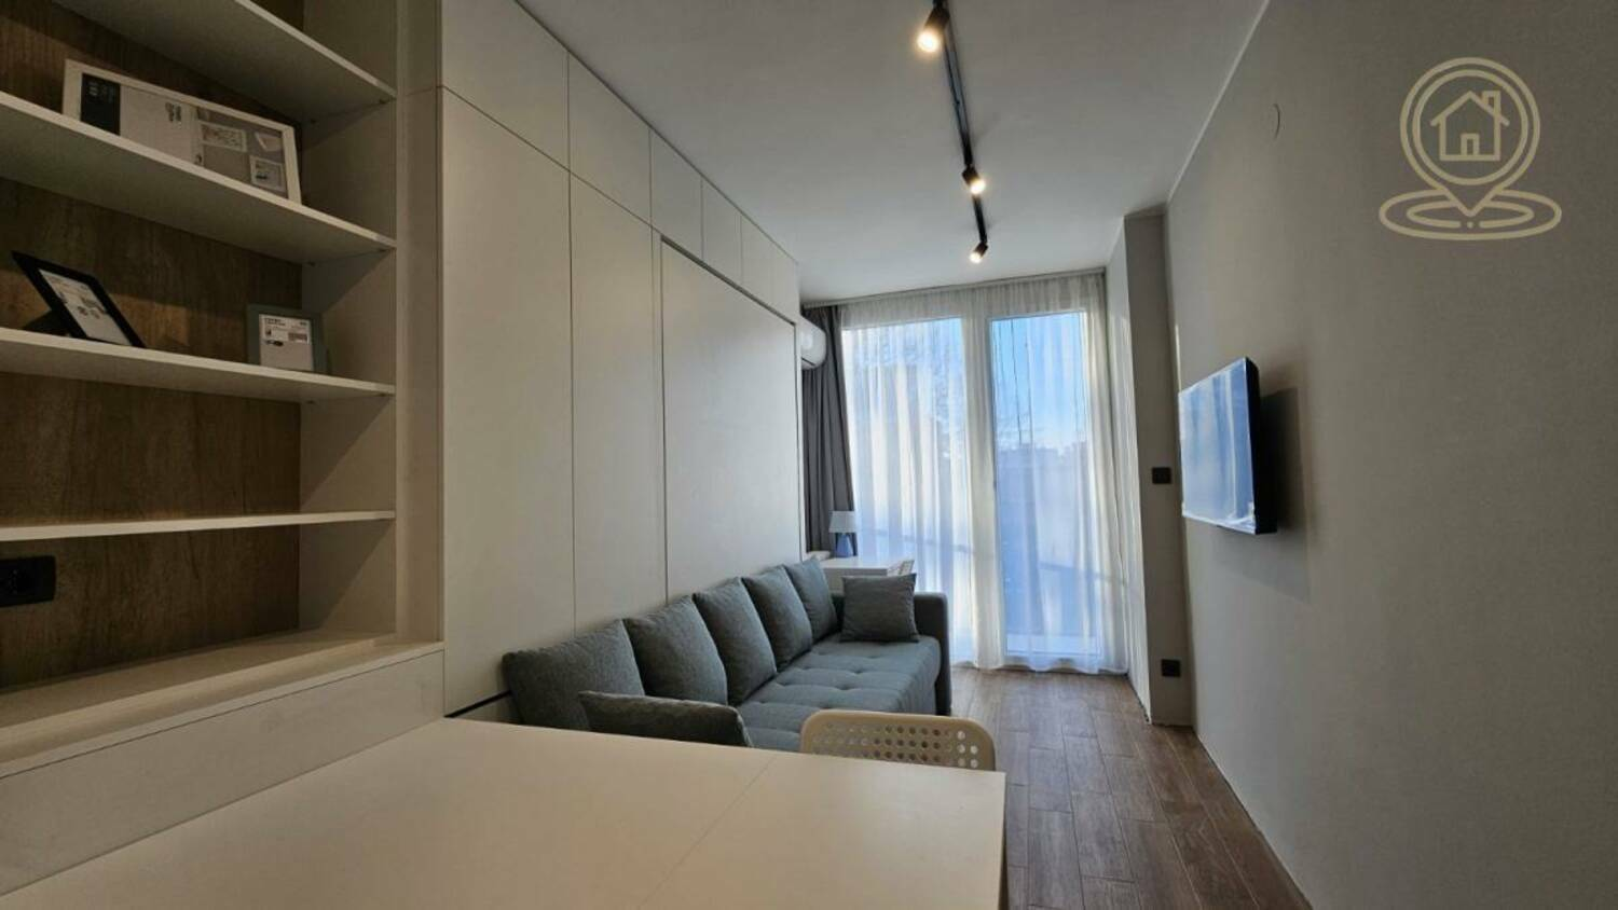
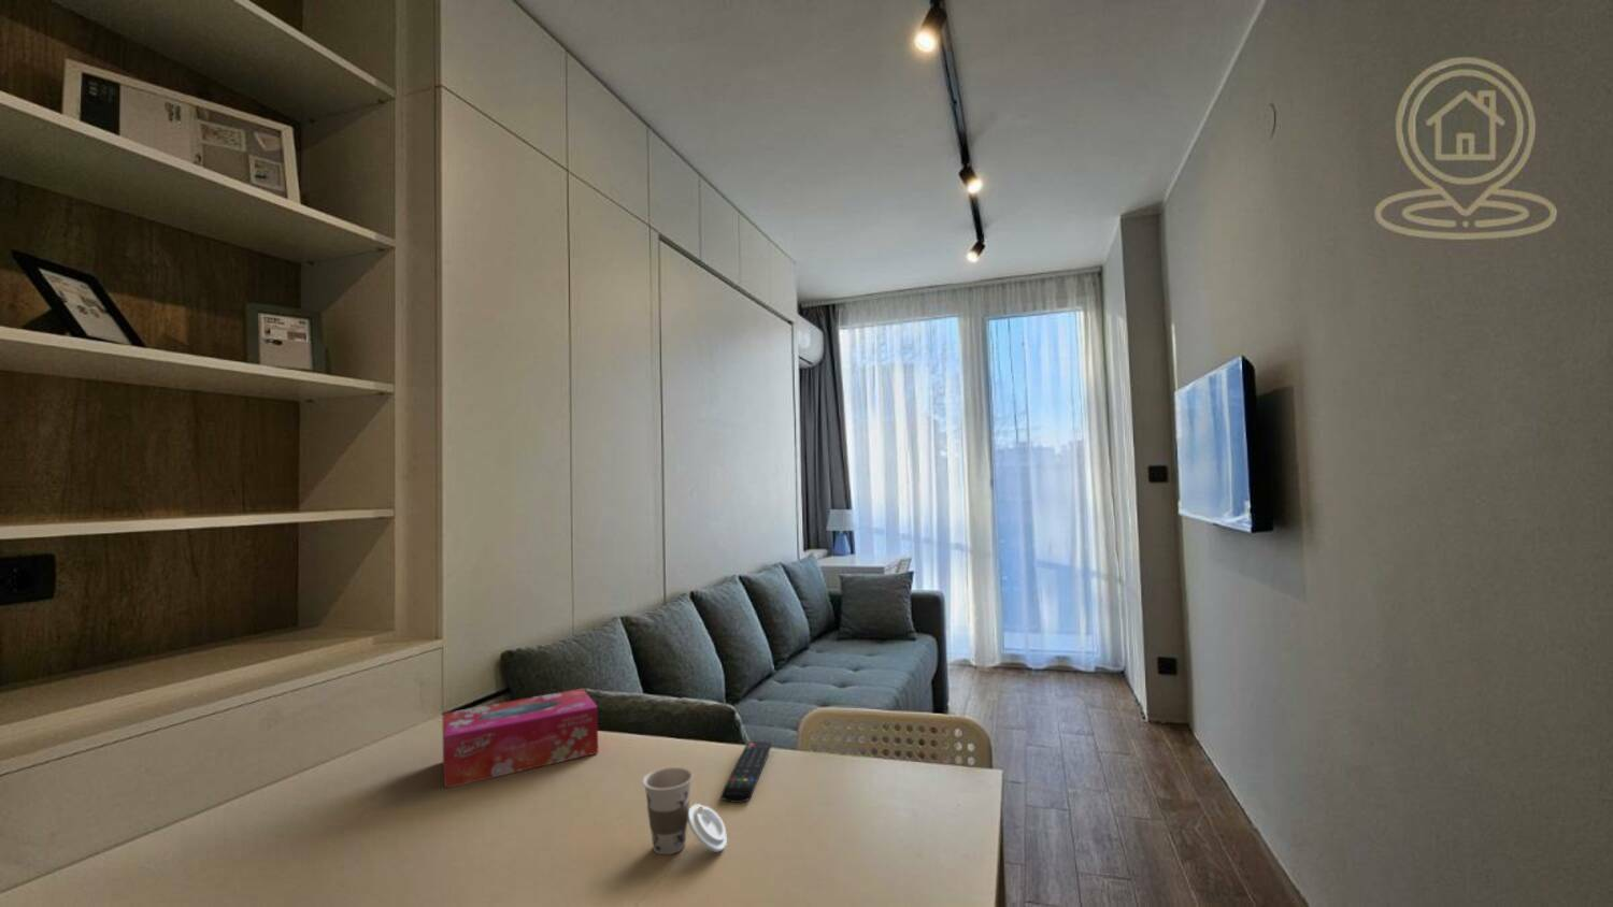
+ tissue box (521, 733)
+ cup (684, 812)
+ remote control (749, 769)
